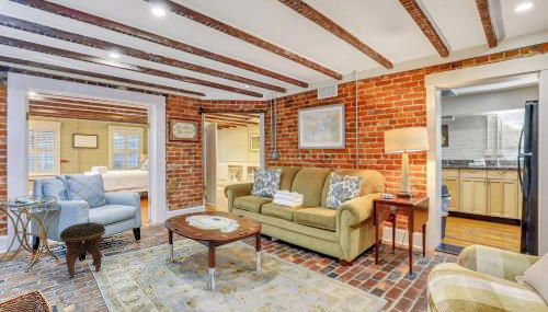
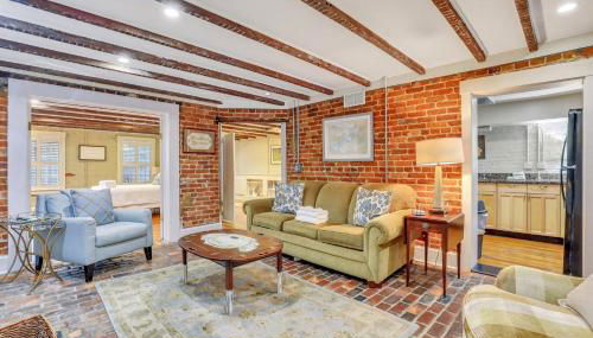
- footstool (82, 247)
